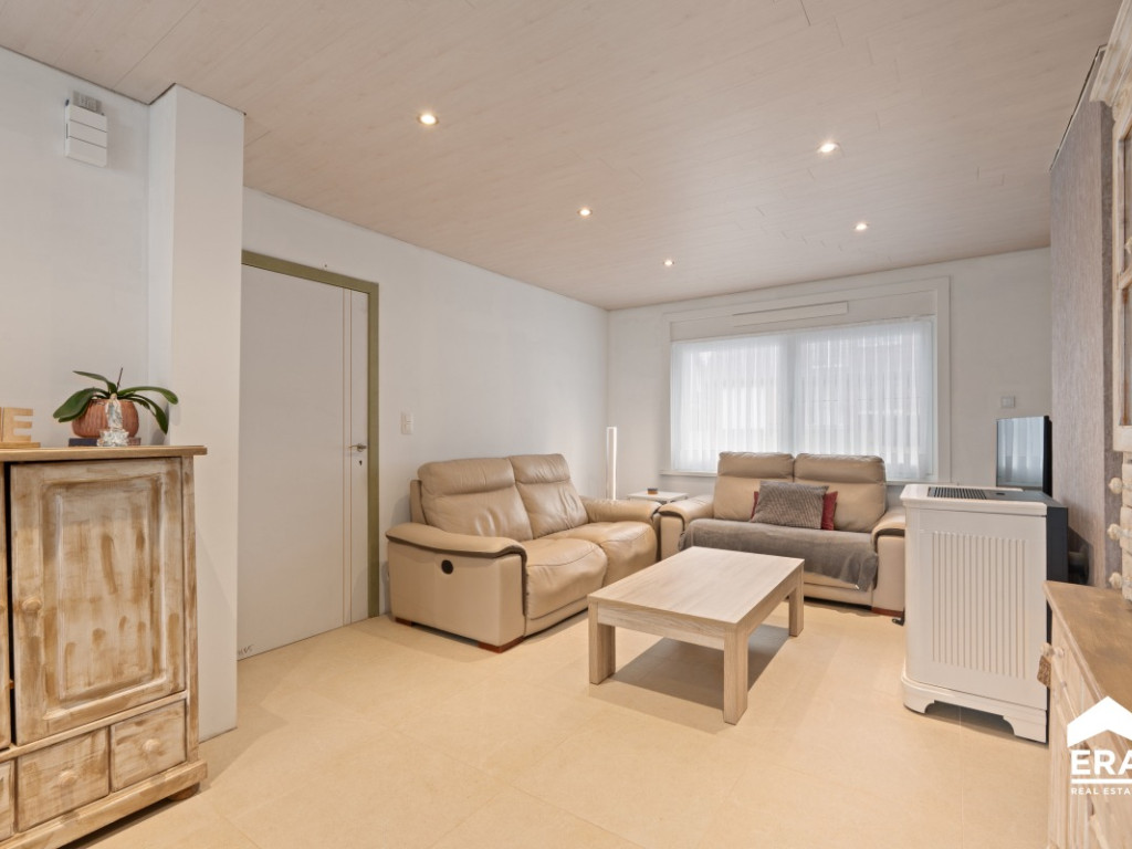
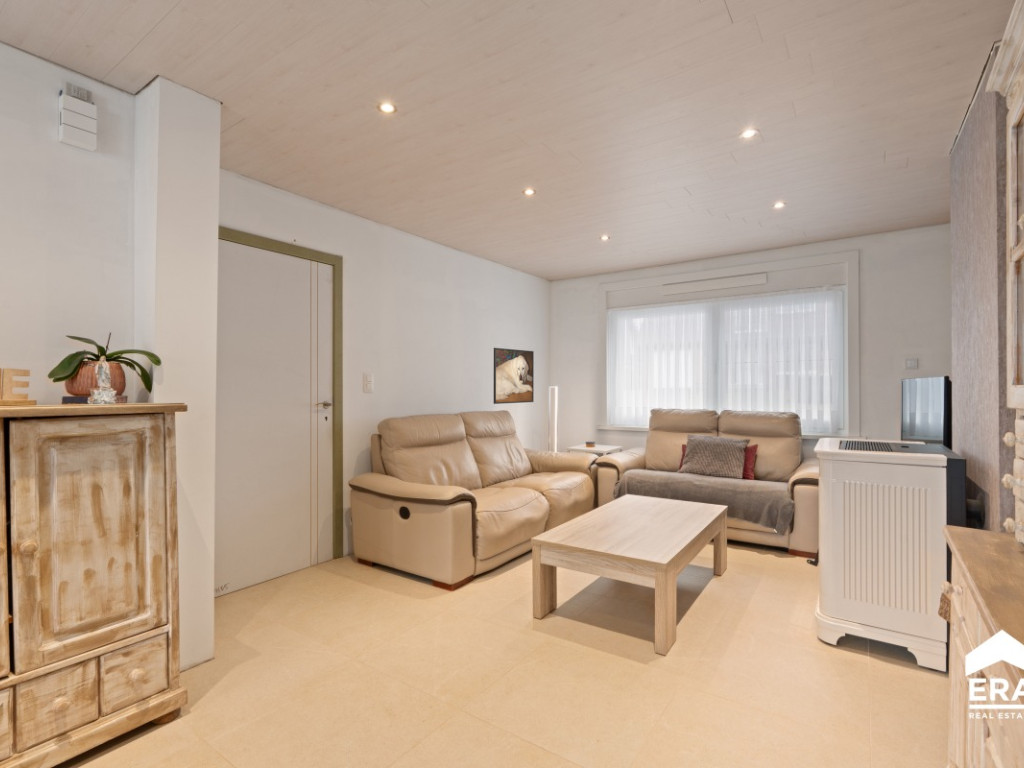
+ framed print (514, 376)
